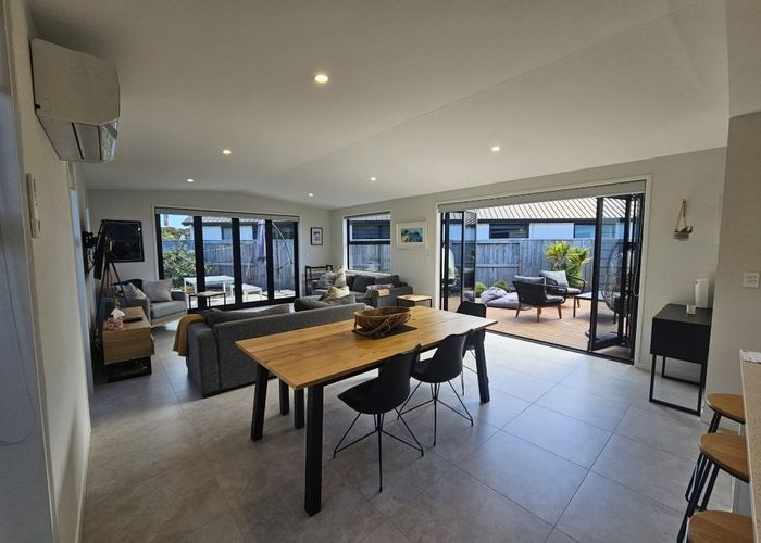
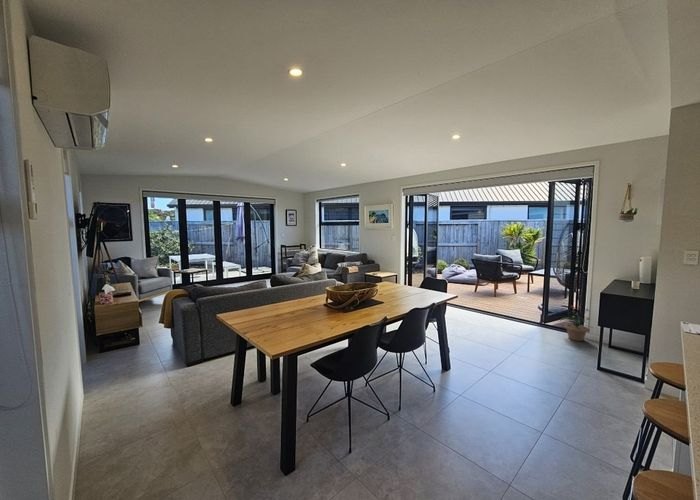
+ potted plant (576, 322)
